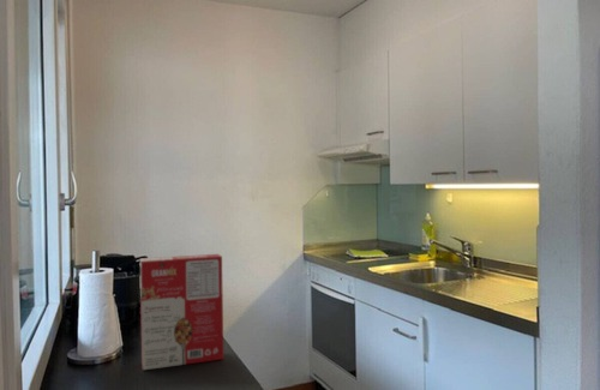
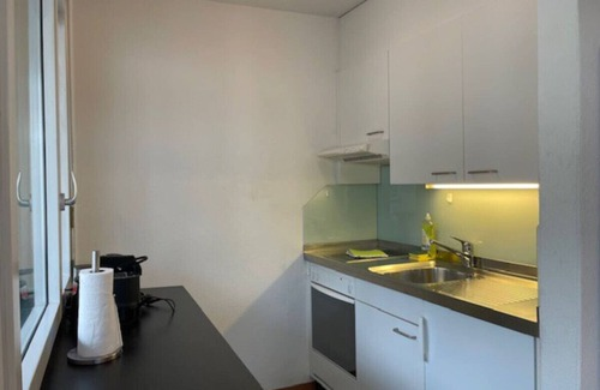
- cereal box (181, 308)
